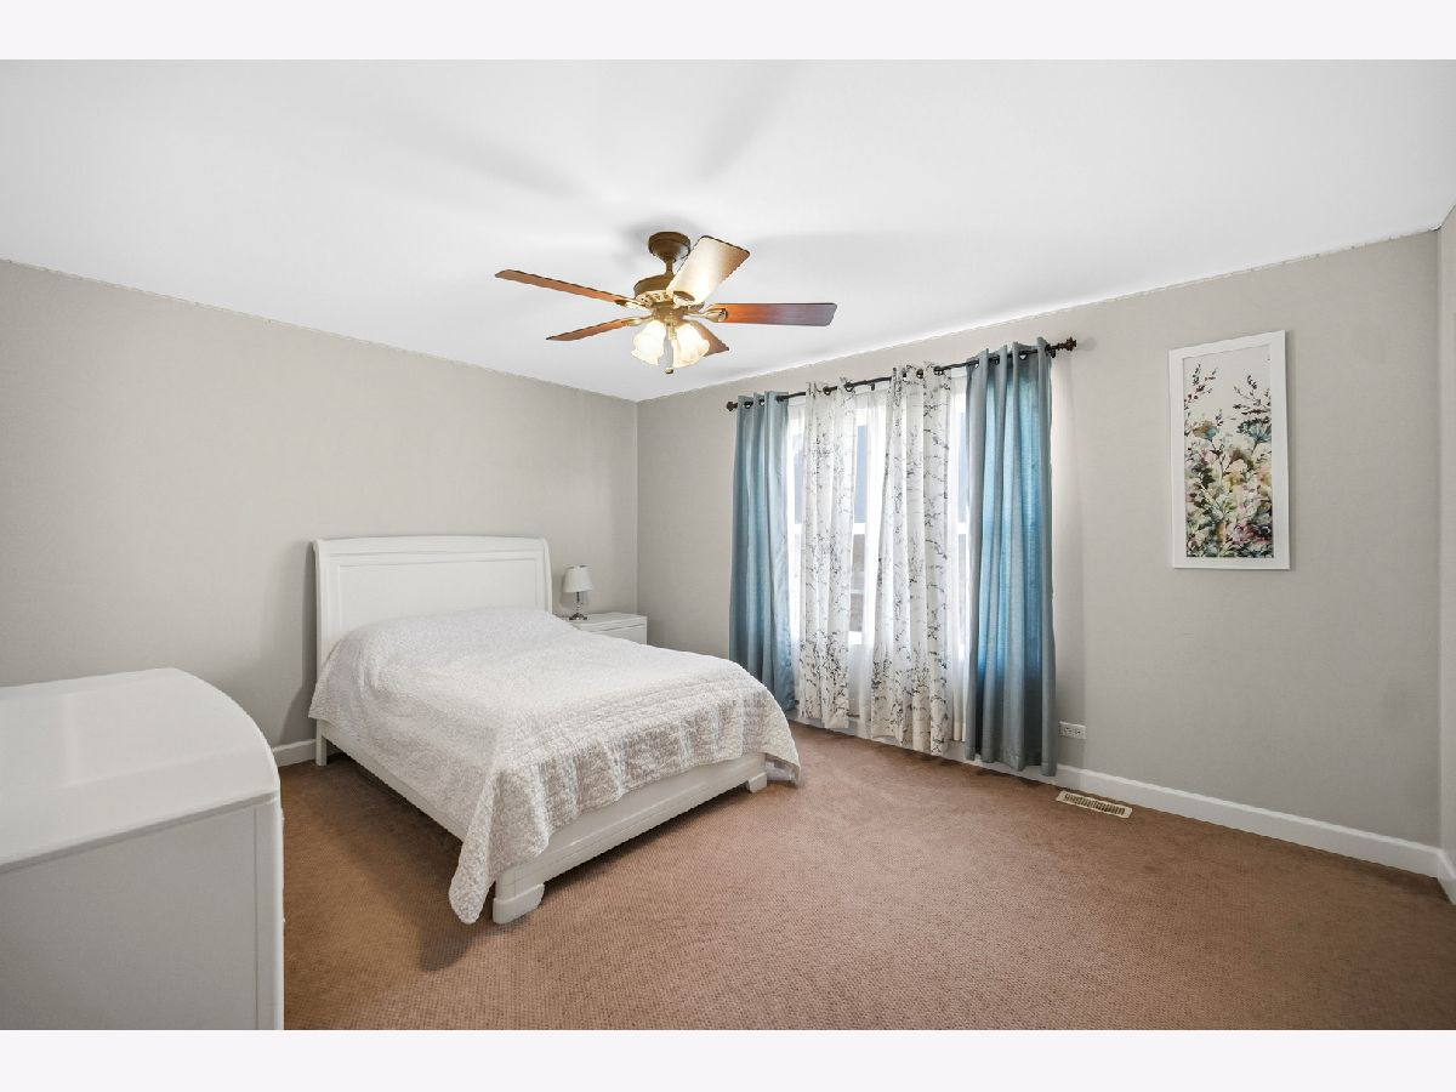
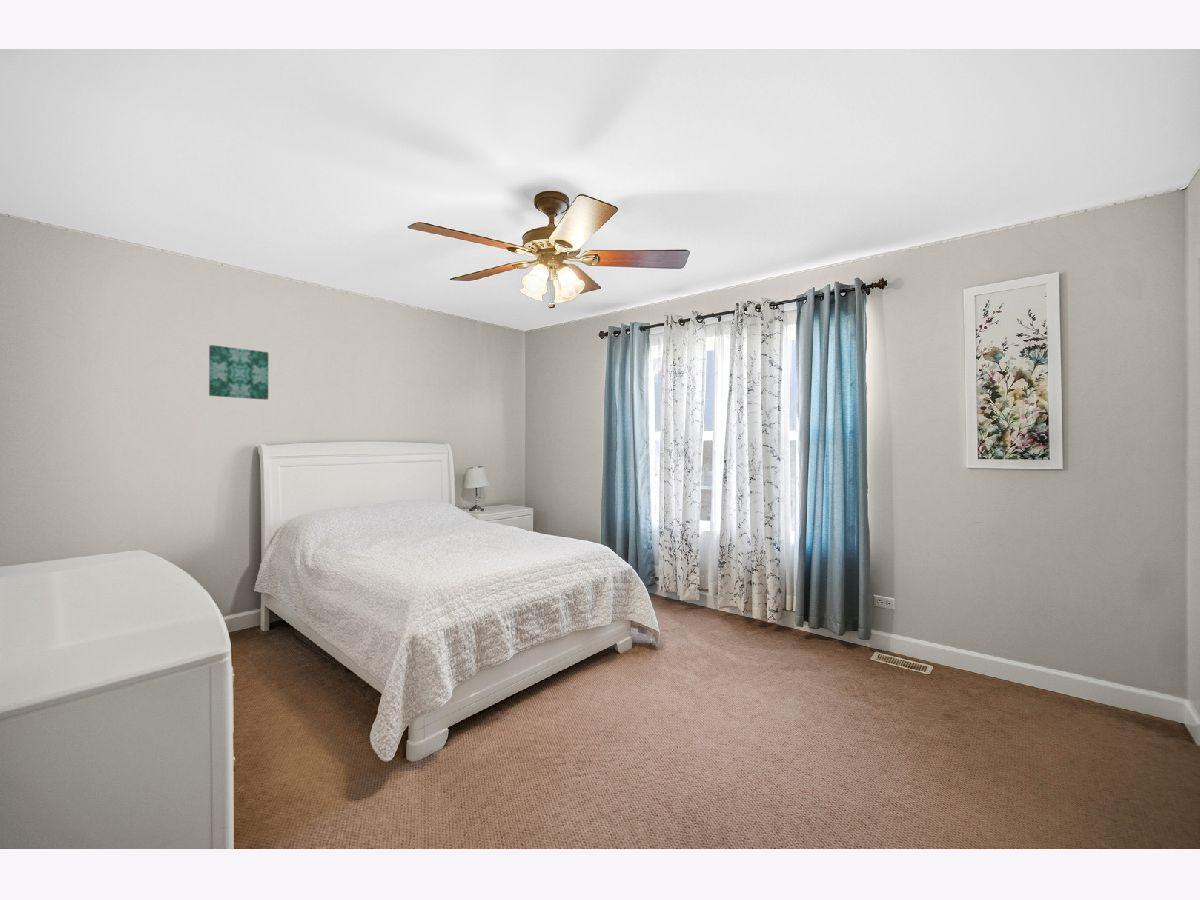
+ wall art (239, 373)
